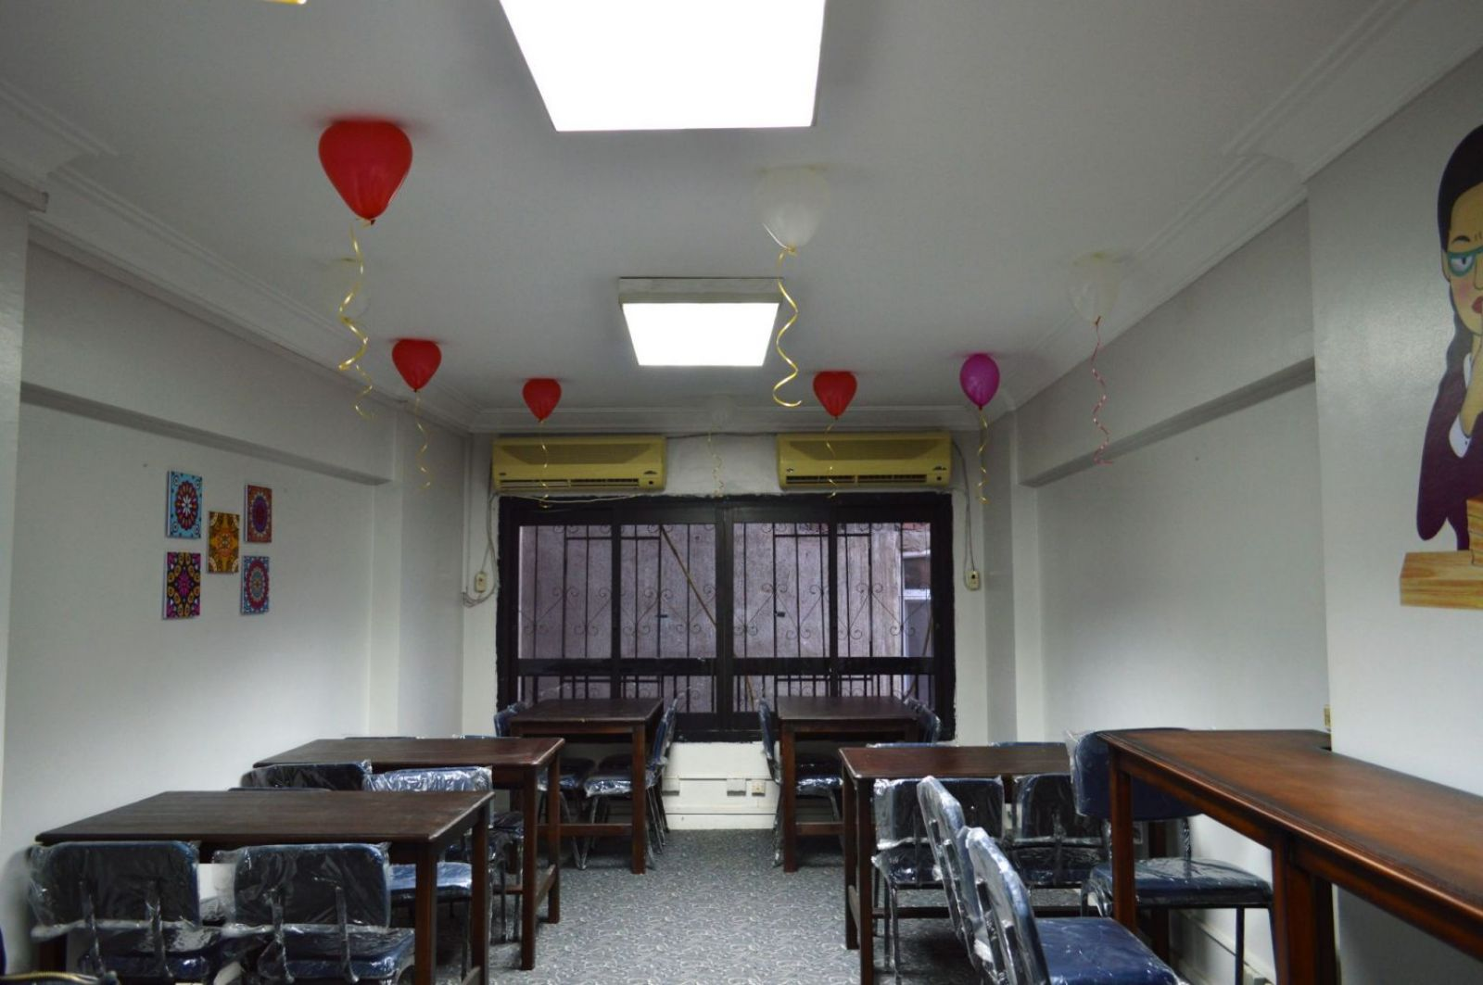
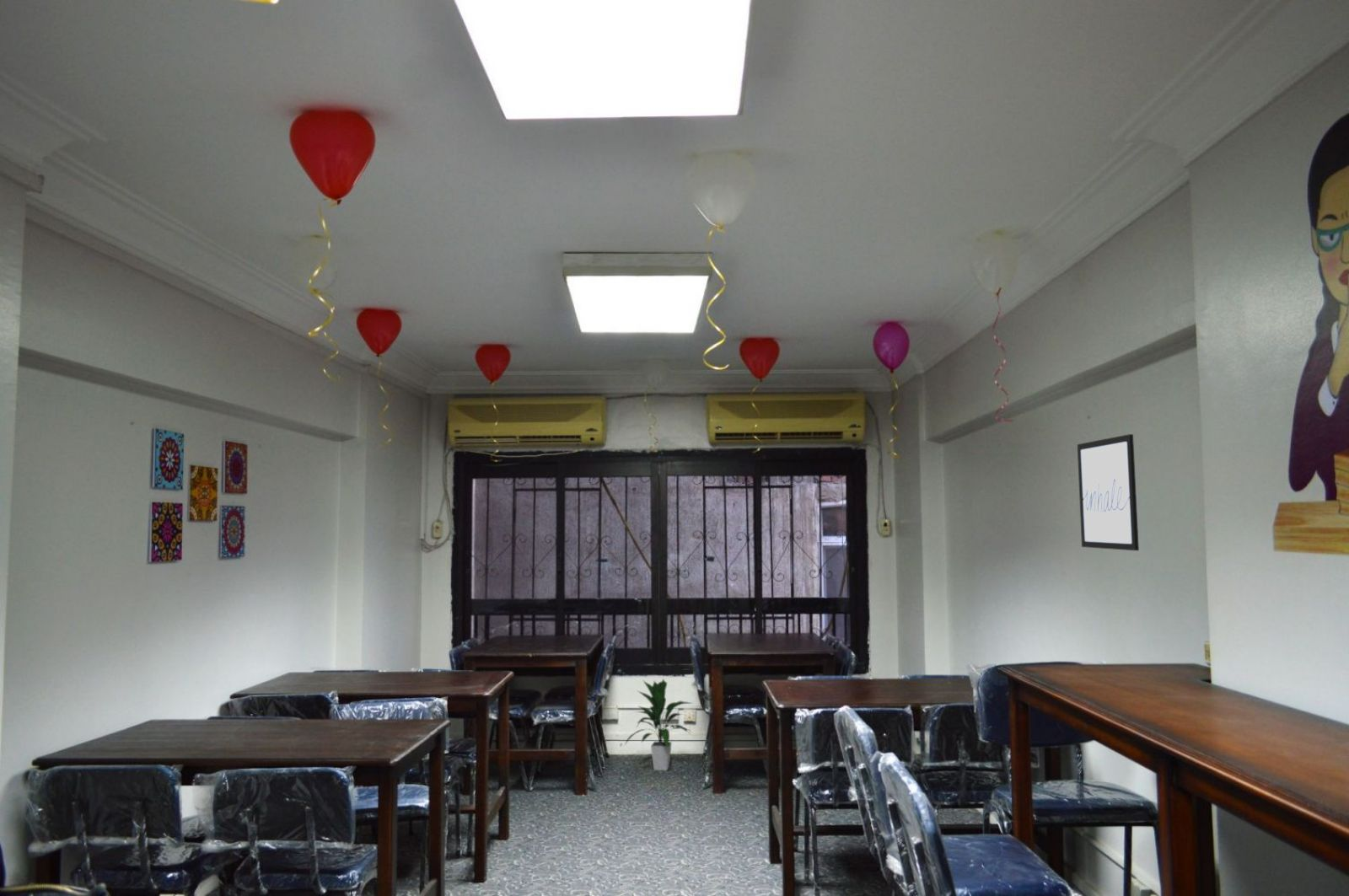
+ wall art (1105, 493)
+ indoor plant (658, 722)
